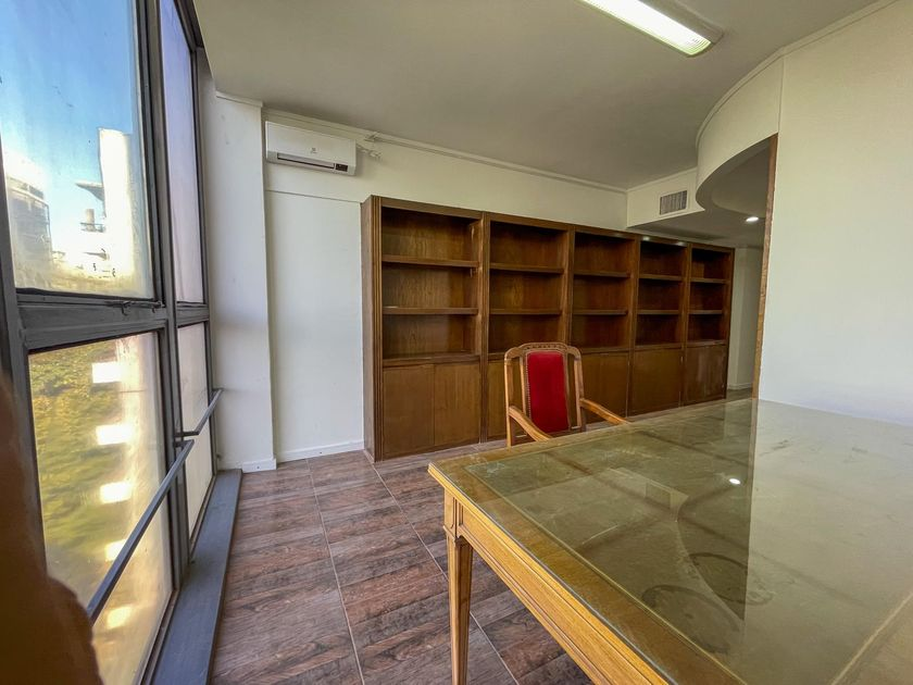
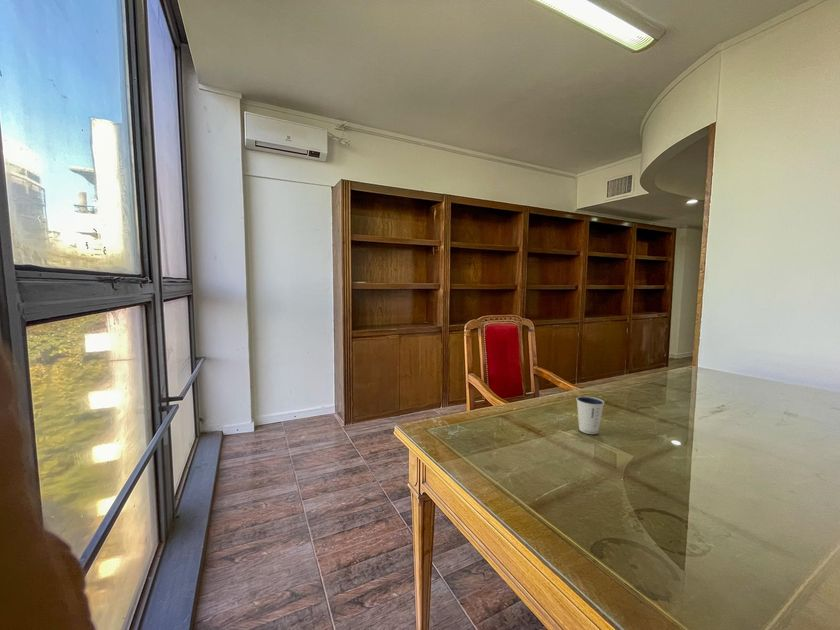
+ dixie cup (589, 415)
